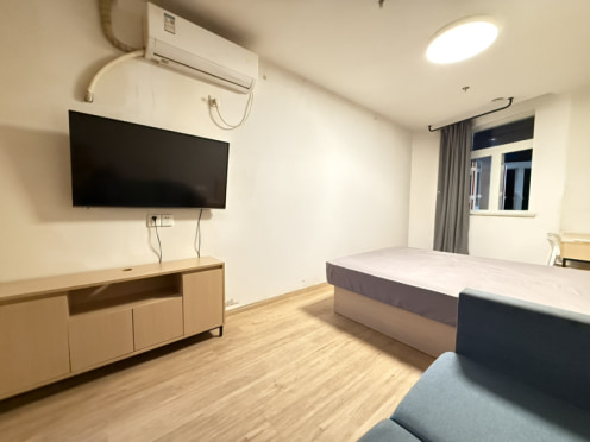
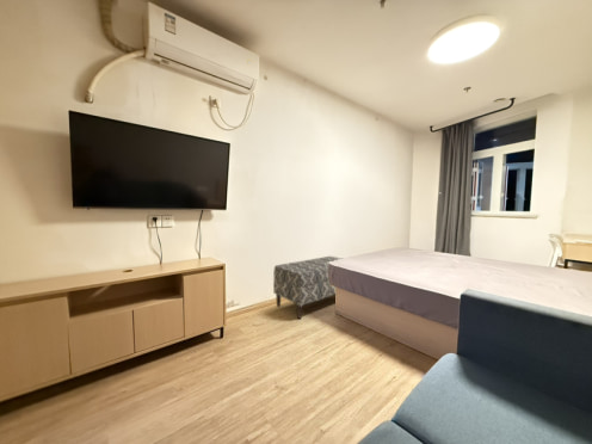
+ bench (317, 282)
